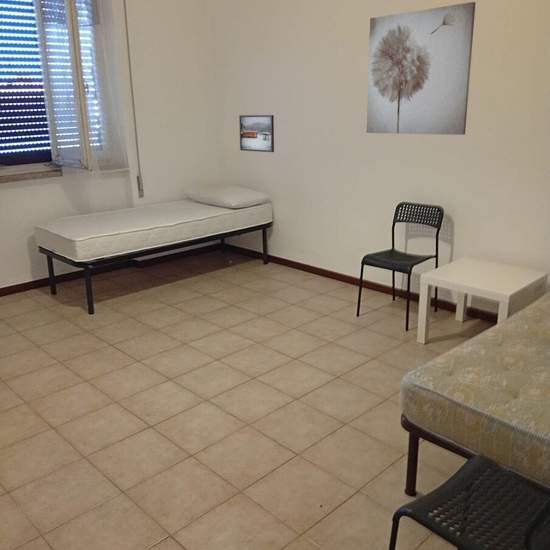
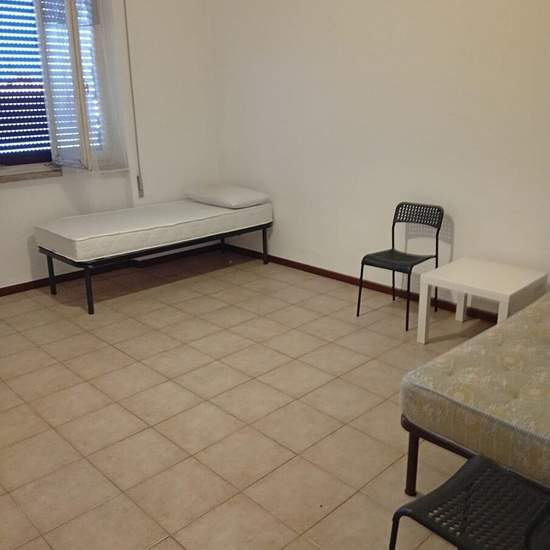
- wall art (415, 74)
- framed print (256, 133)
